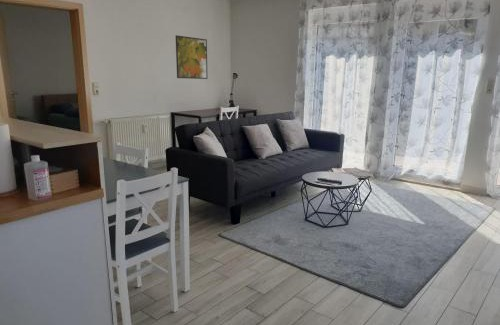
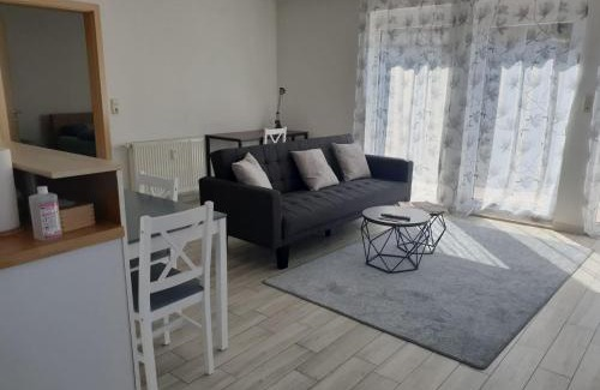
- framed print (192, 58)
